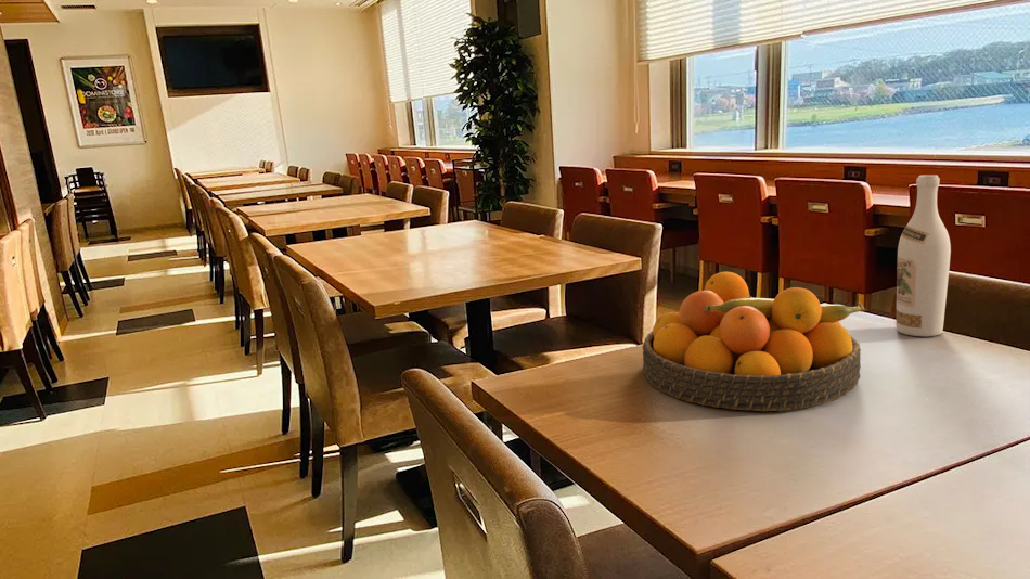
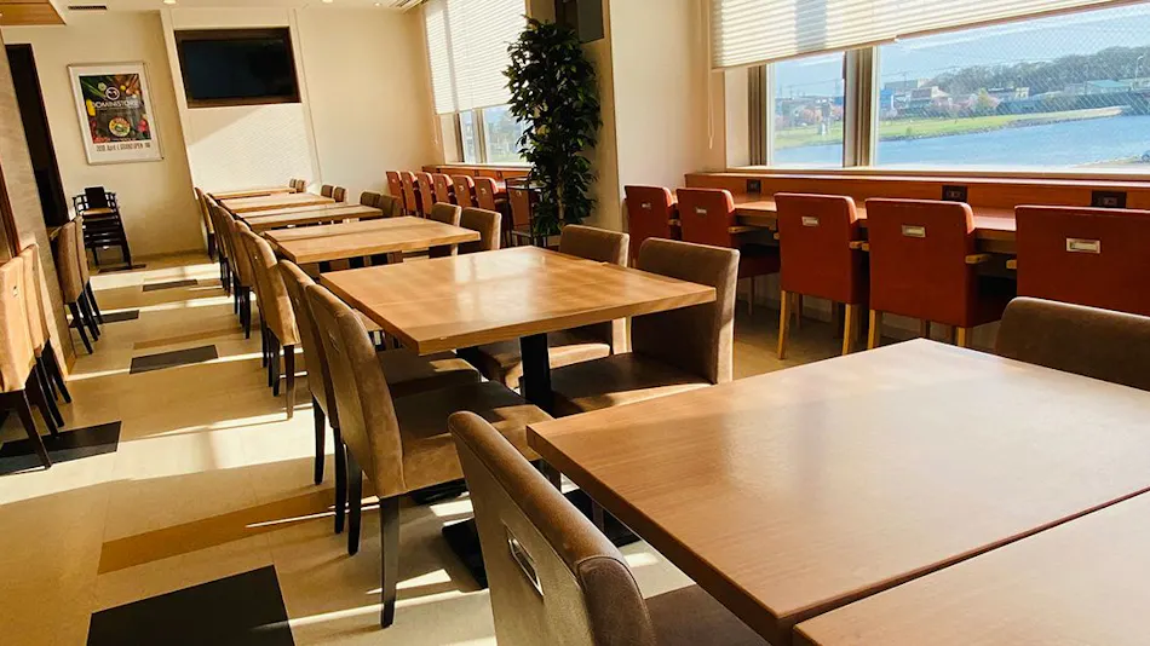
- wine bottle (923, 255)
- fruit bowl (746, 327)
